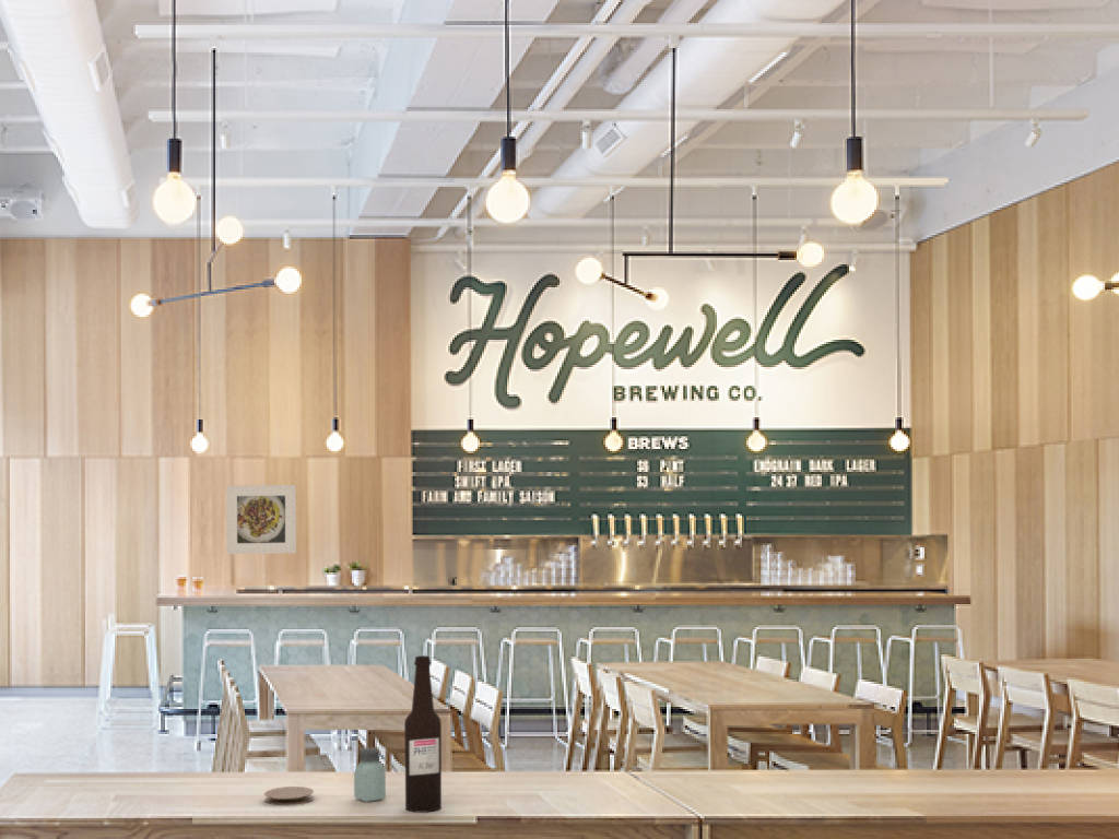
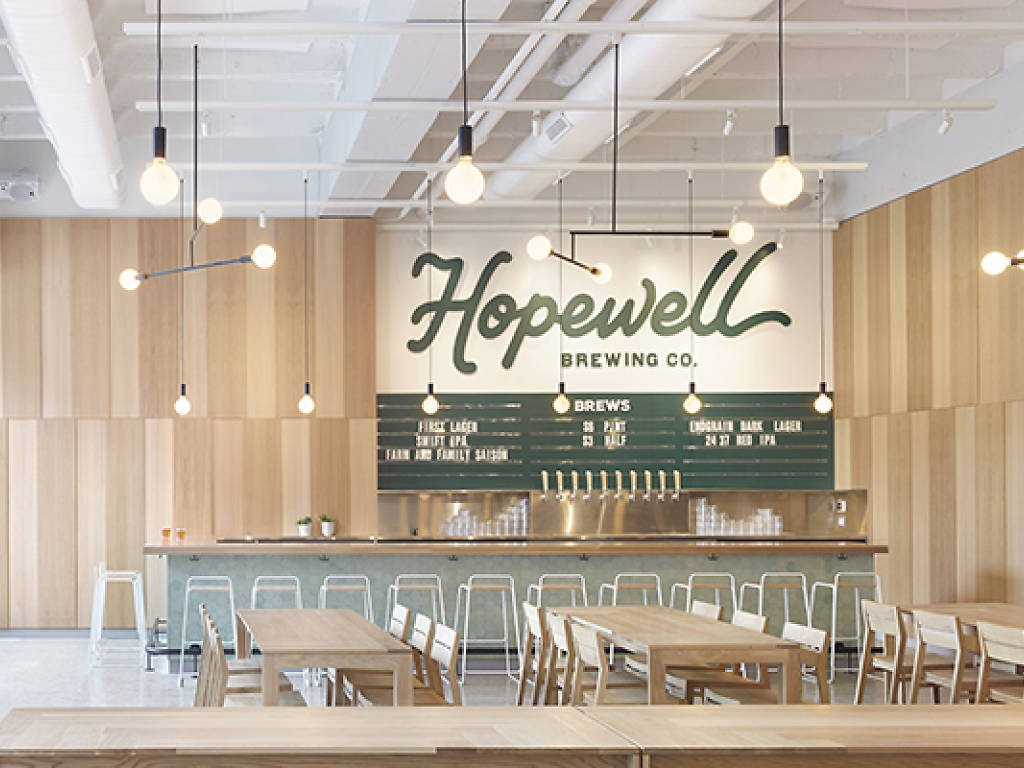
- saltshaker (369, 773)
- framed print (261, 519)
- beer bottle (423, 732)
- coaster (288, 795)
